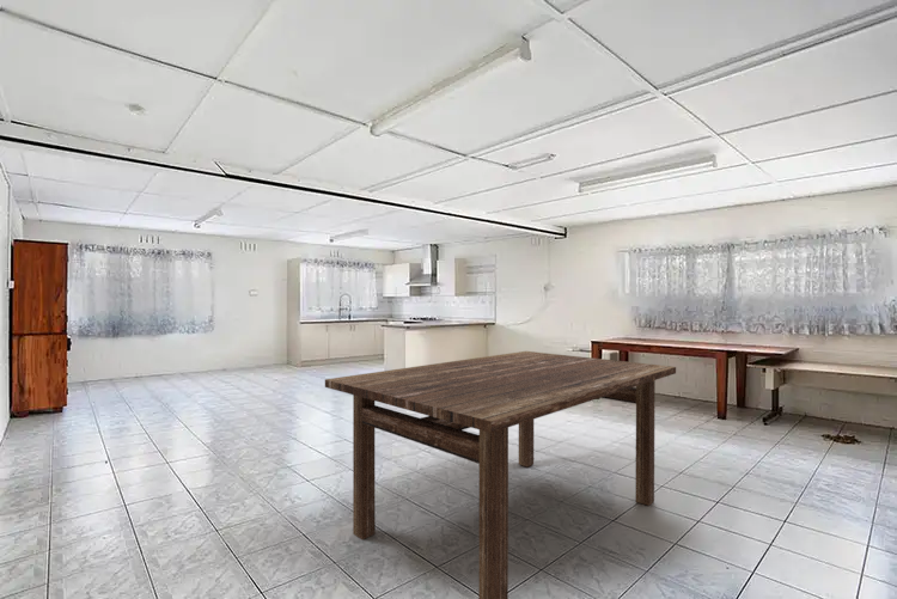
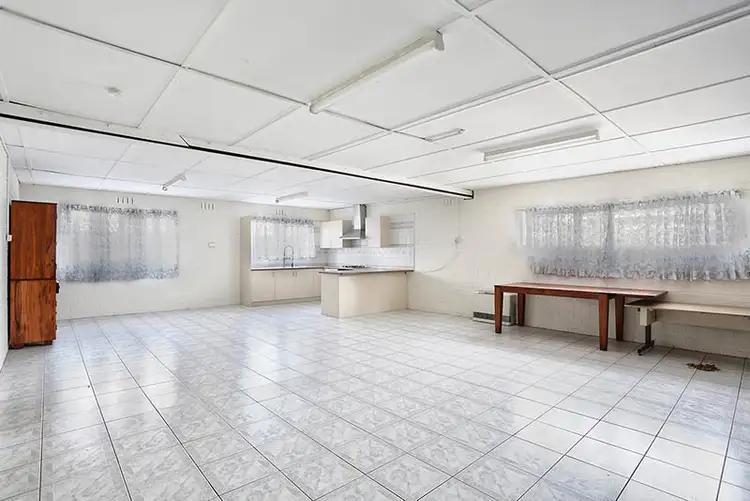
- dining table (519, 445)
